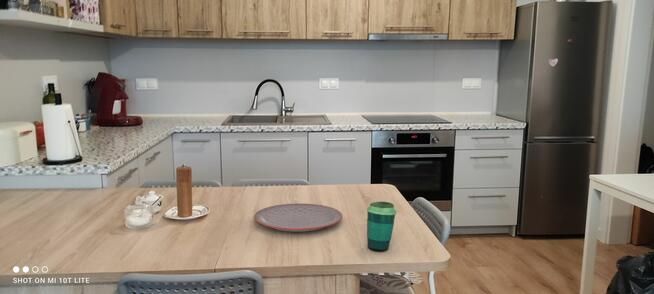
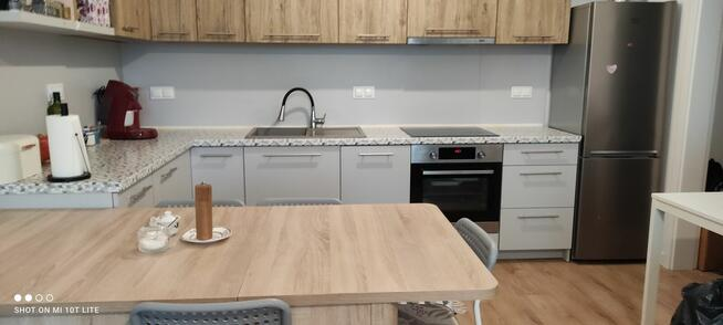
- cup (381, 225)
- plate (298, 218)
